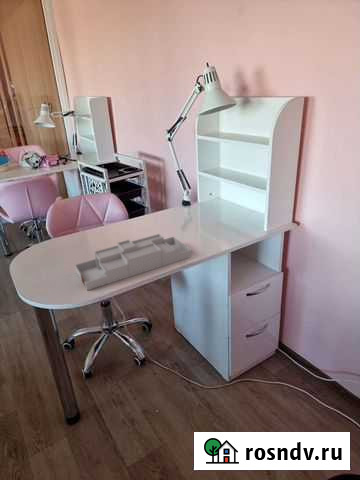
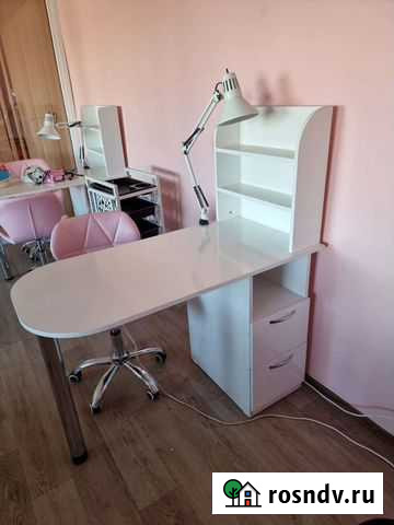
- desk organizer (134, 255)
